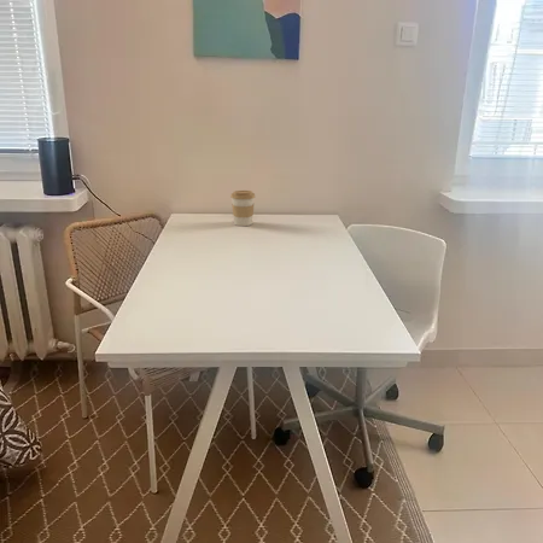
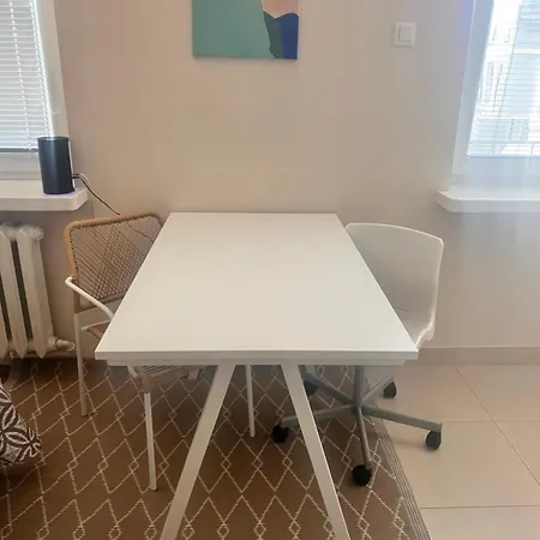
- coffee cup (243, 206)
